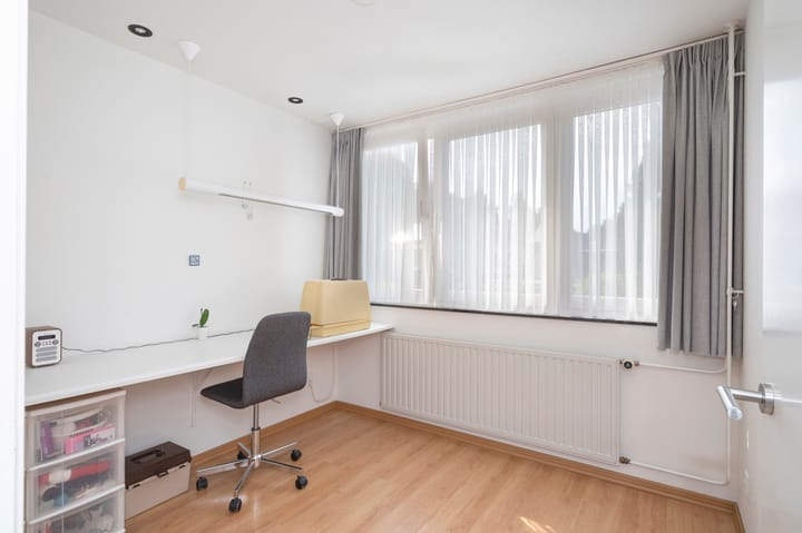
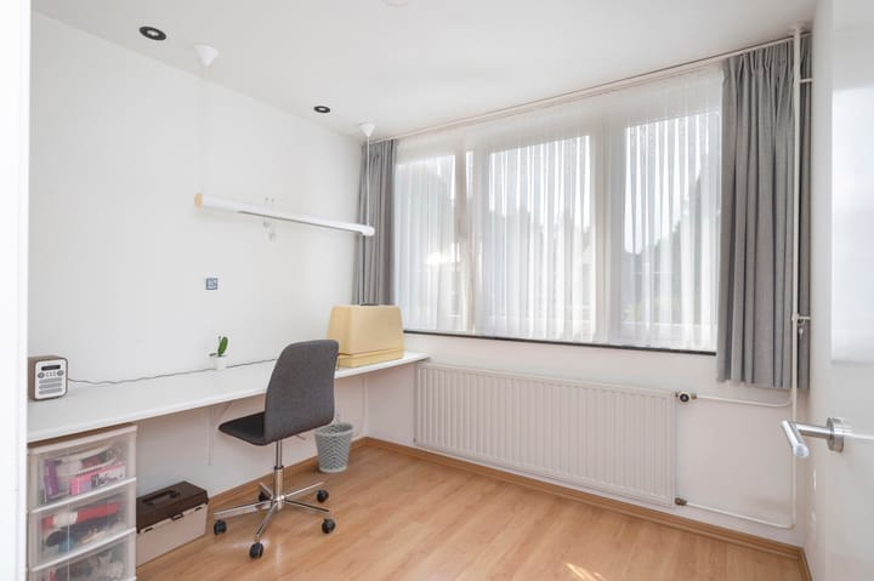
+ wastebasket (333, 446)
